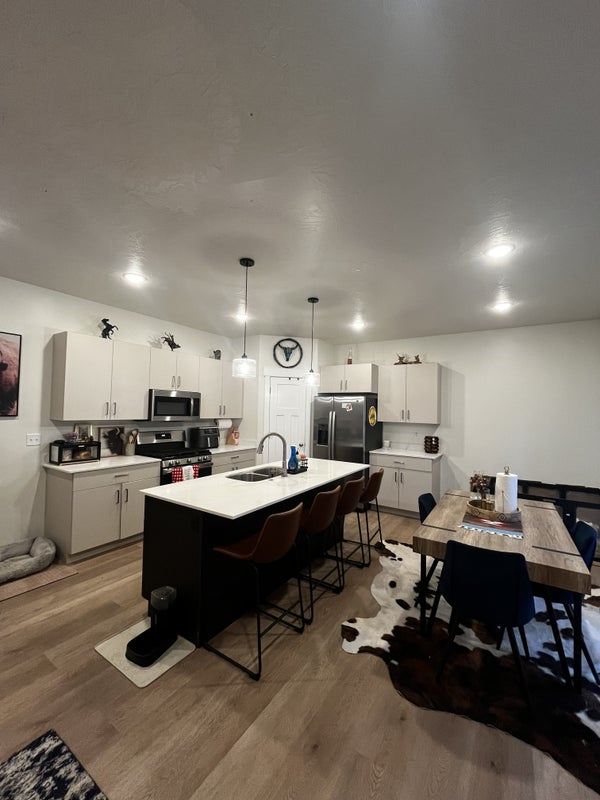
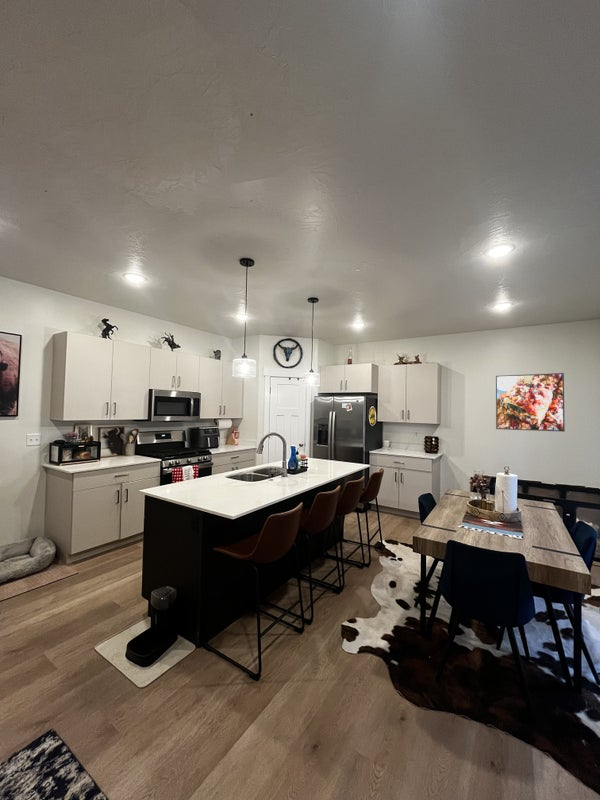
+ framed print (528, 402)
